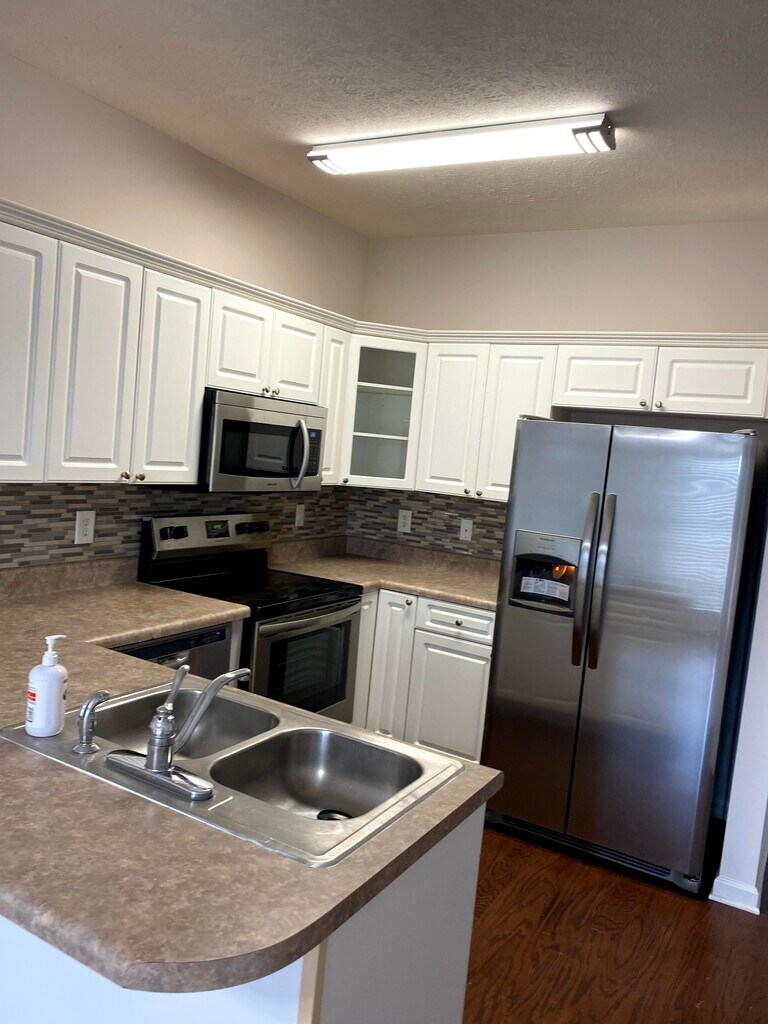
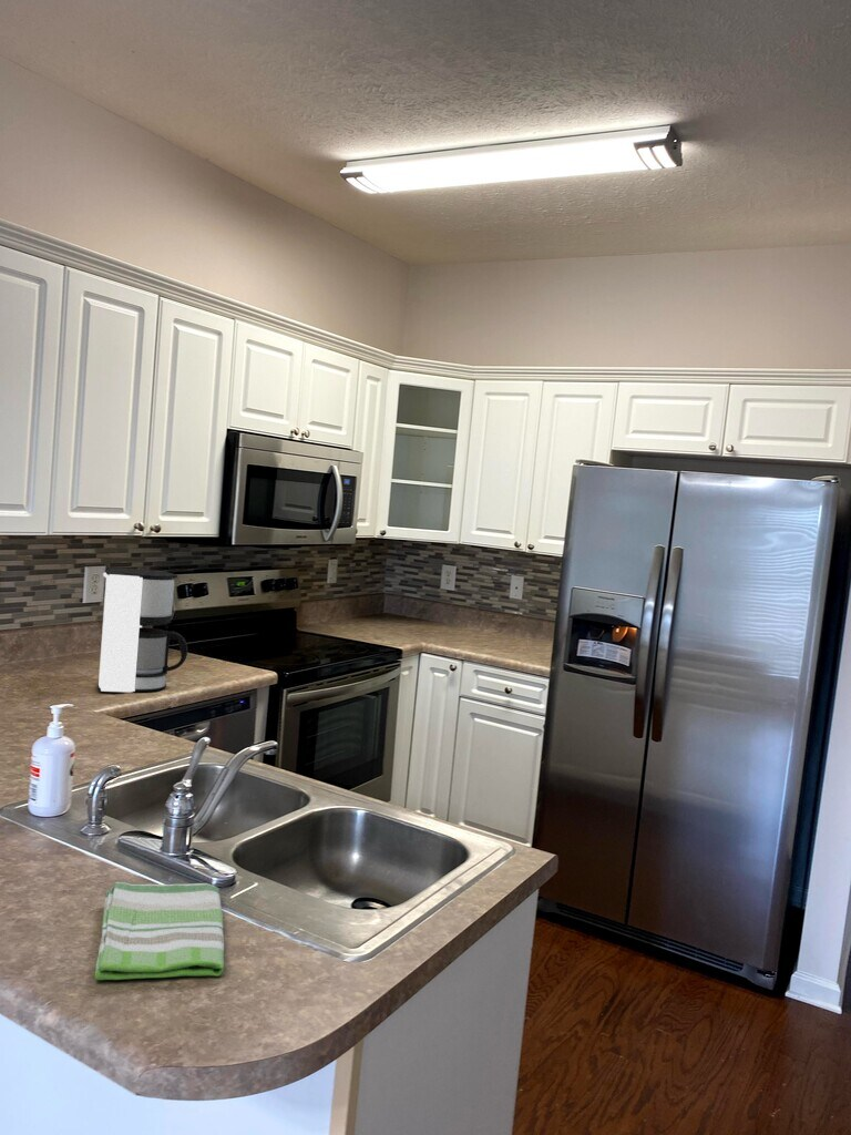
+ dish towel (163, 924)
+ coffee maker (145, 630)
